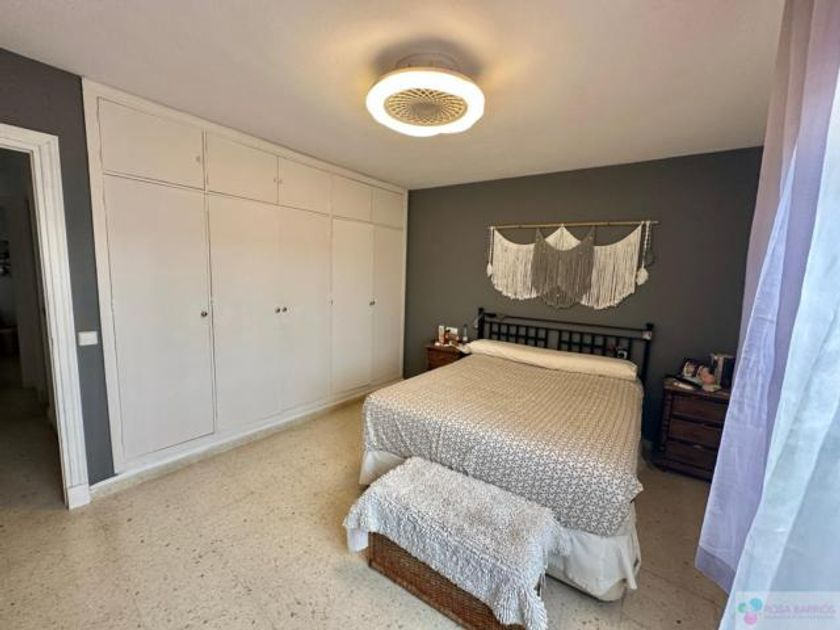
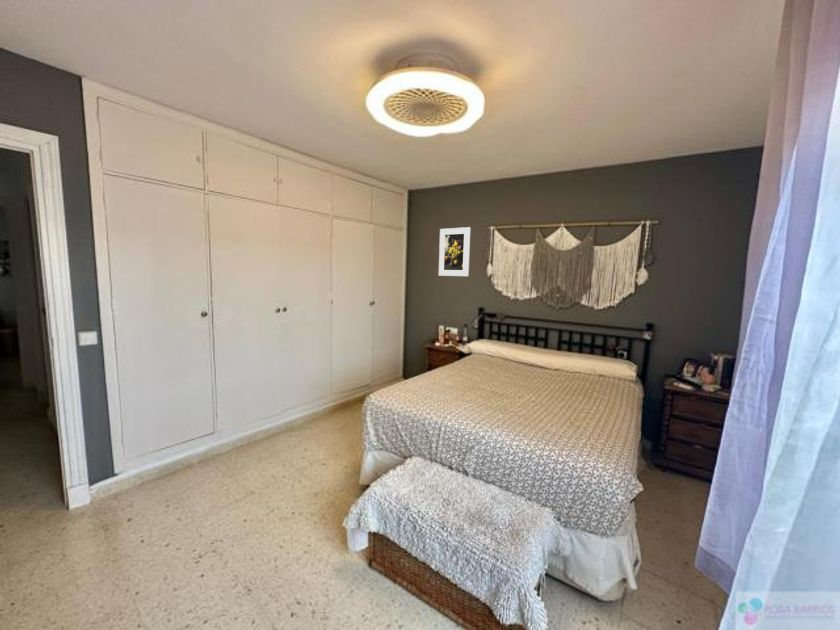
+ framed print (454, 252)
